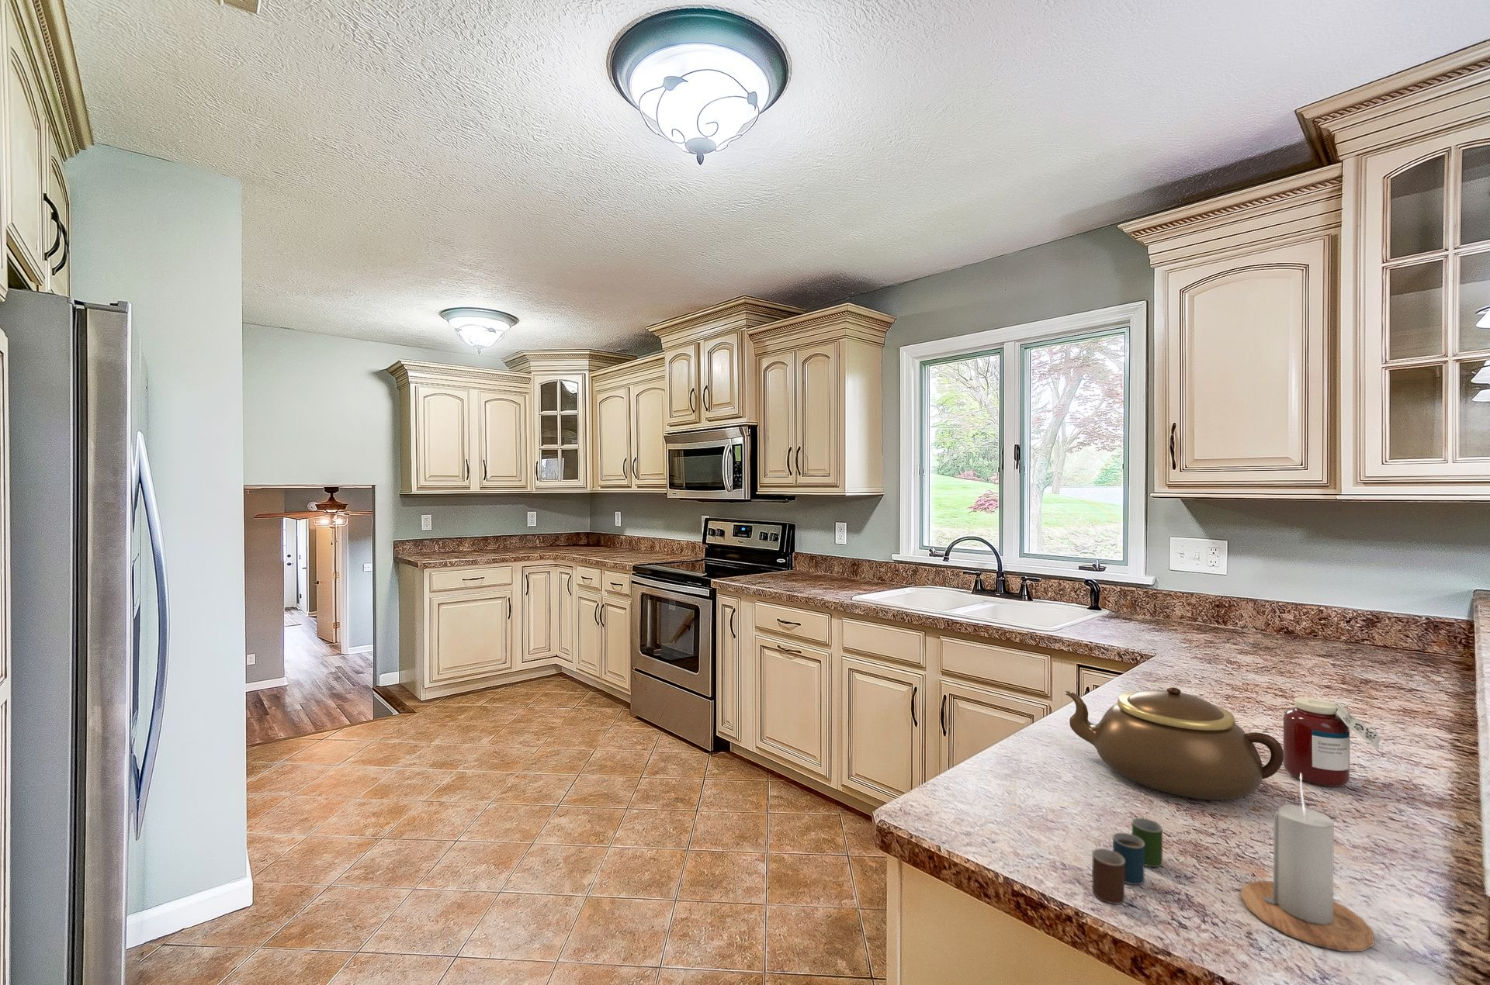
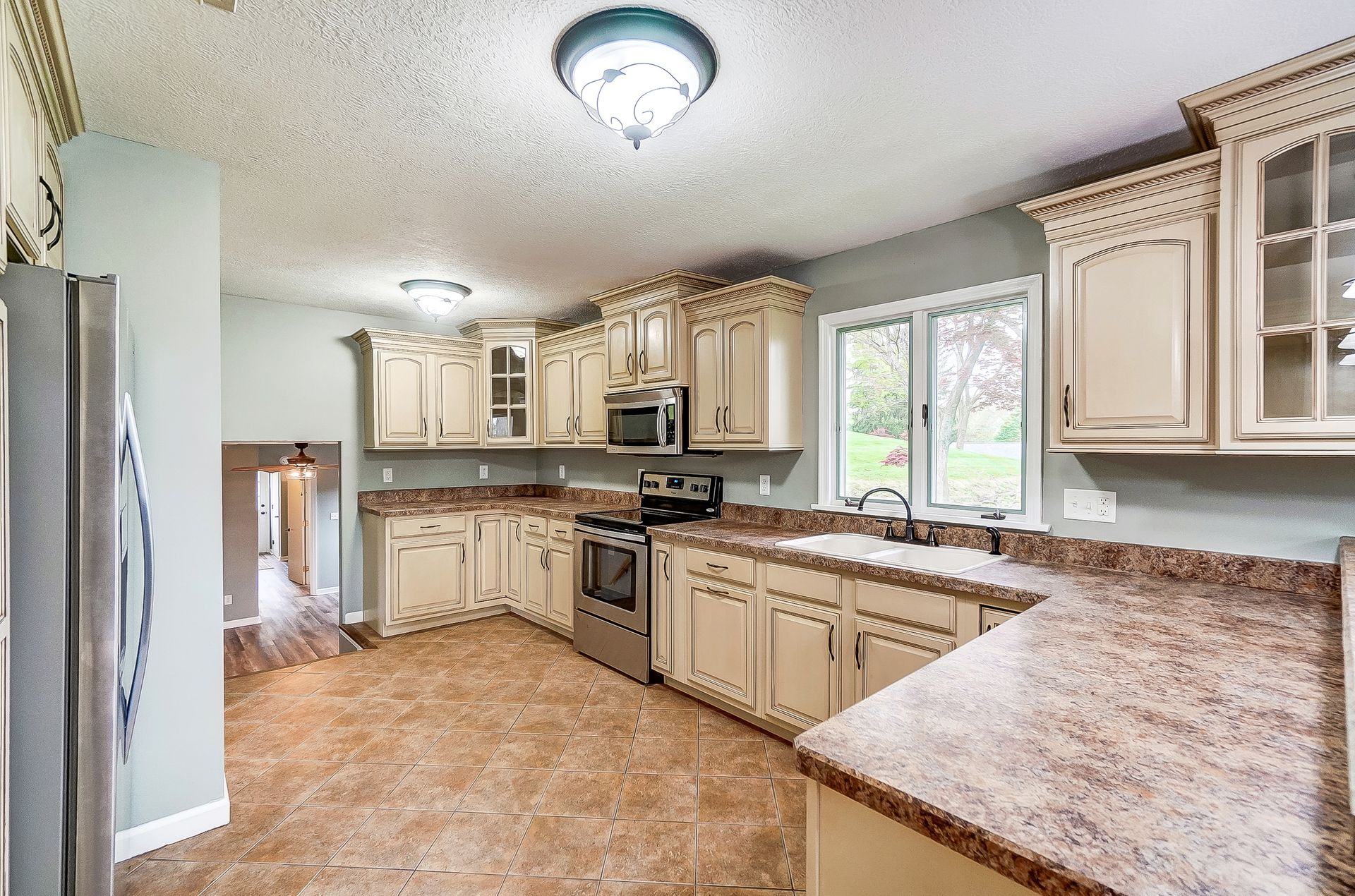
- jar (1329, 742)
- candle (1304, 843)
- teapot (1169, 732)
- cup (1130, 844)
